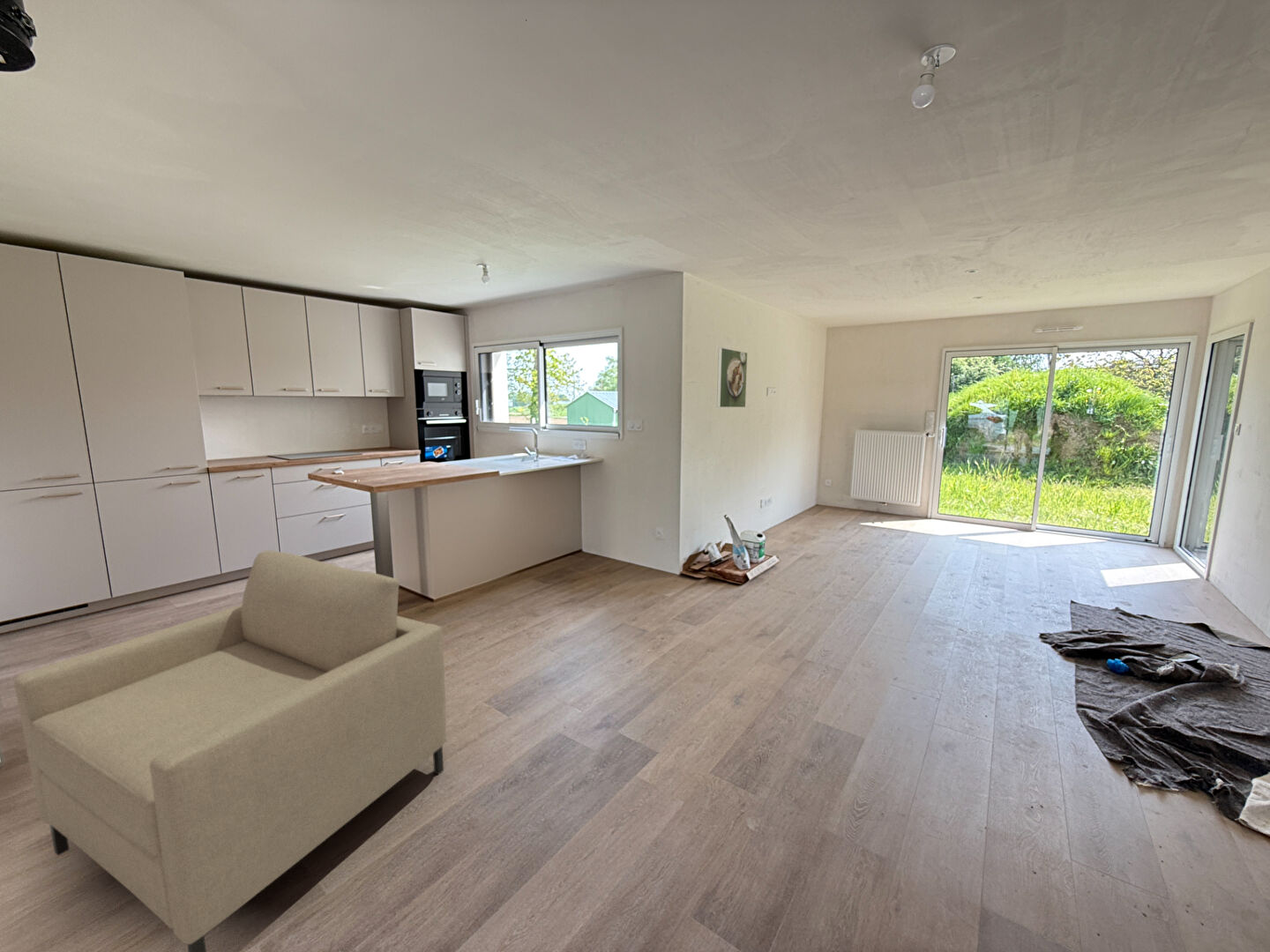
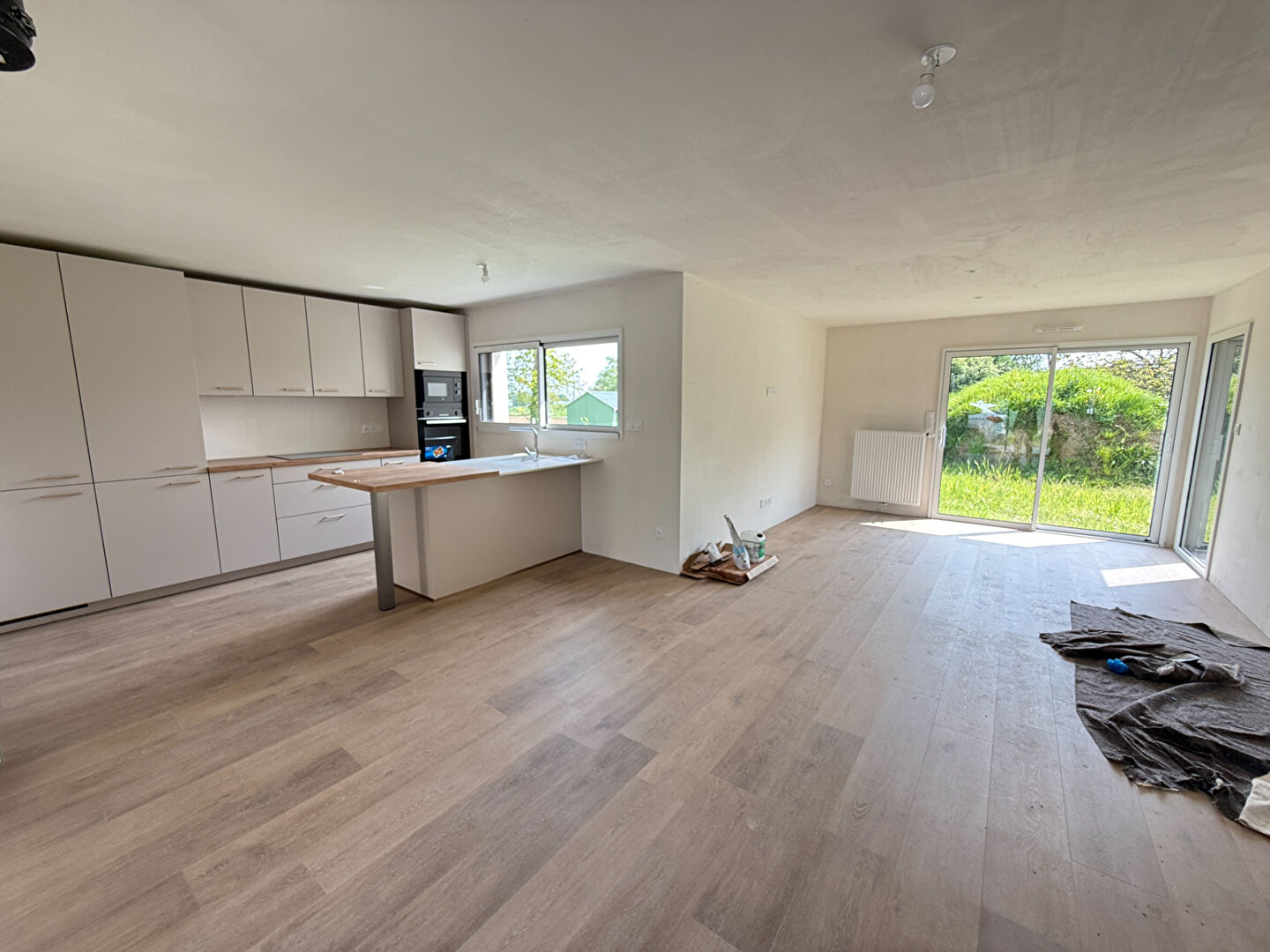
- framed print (732, 379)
- chair (254, 700)
